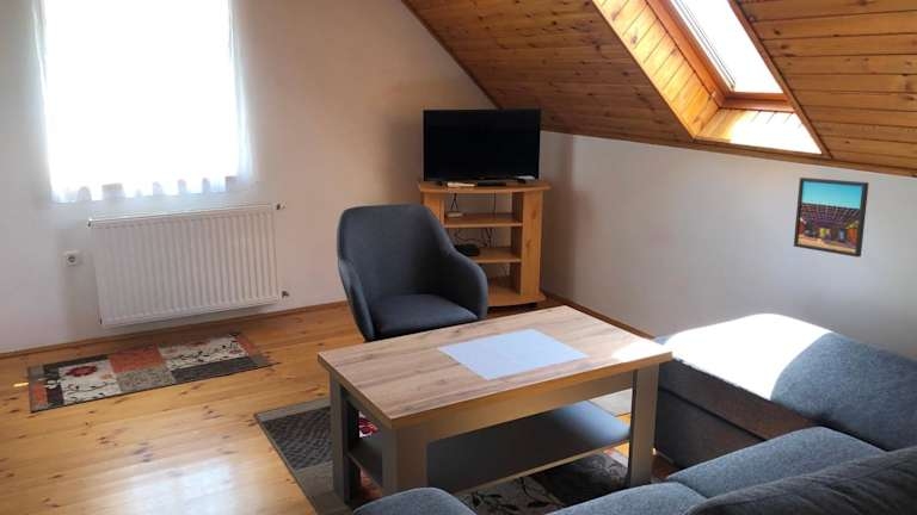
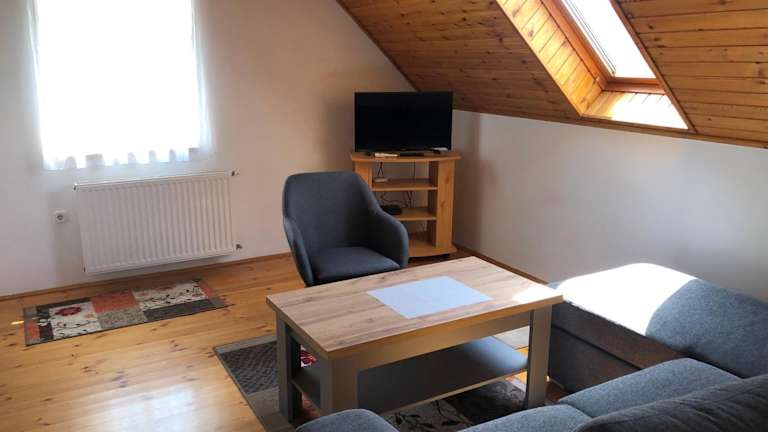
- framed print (829, 216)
